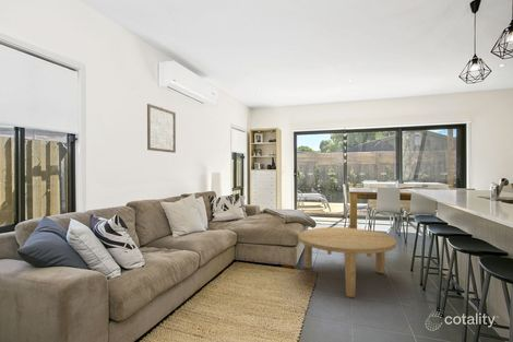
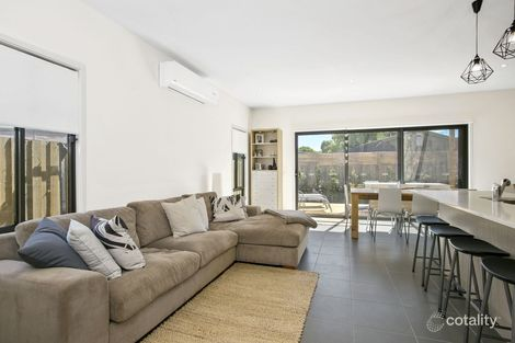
- wall art (163, 129)
- coffee table (345, 257)
